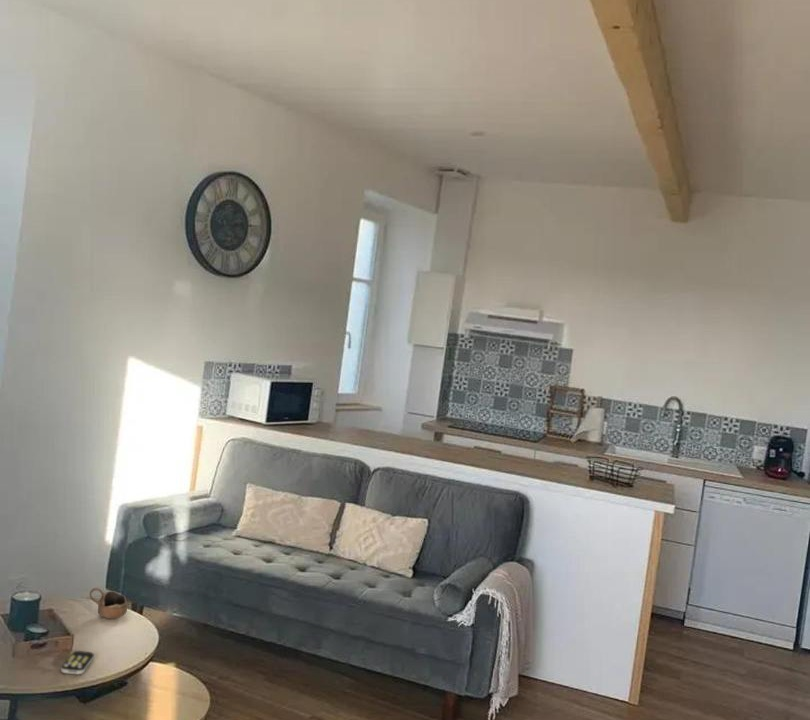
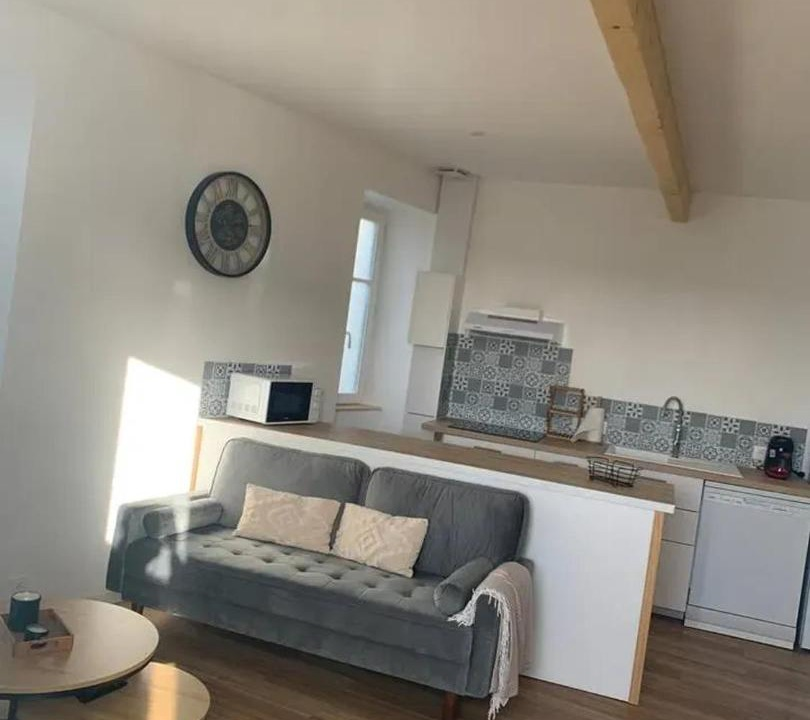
- cup (109, 601)
- remote control (77, 662)
